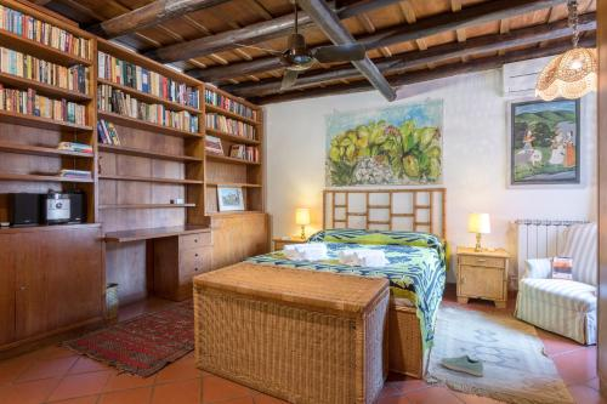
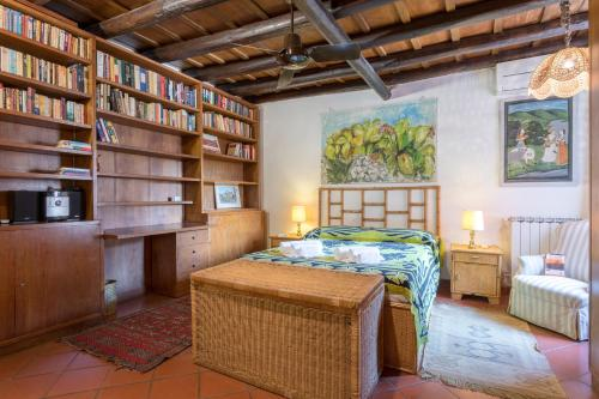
- sneaker (461, 360)
